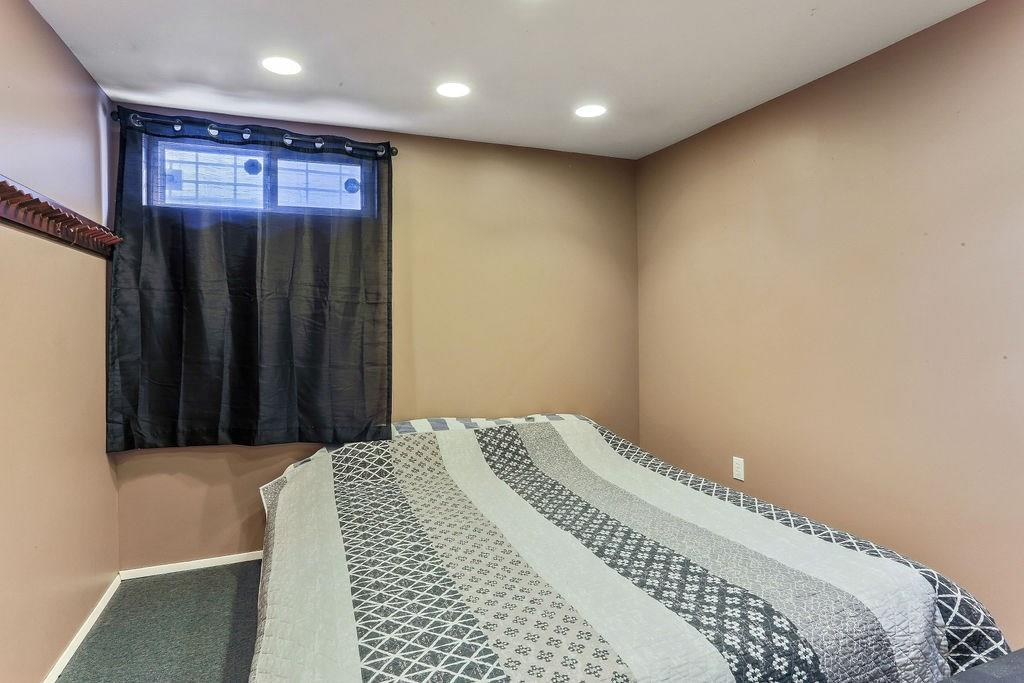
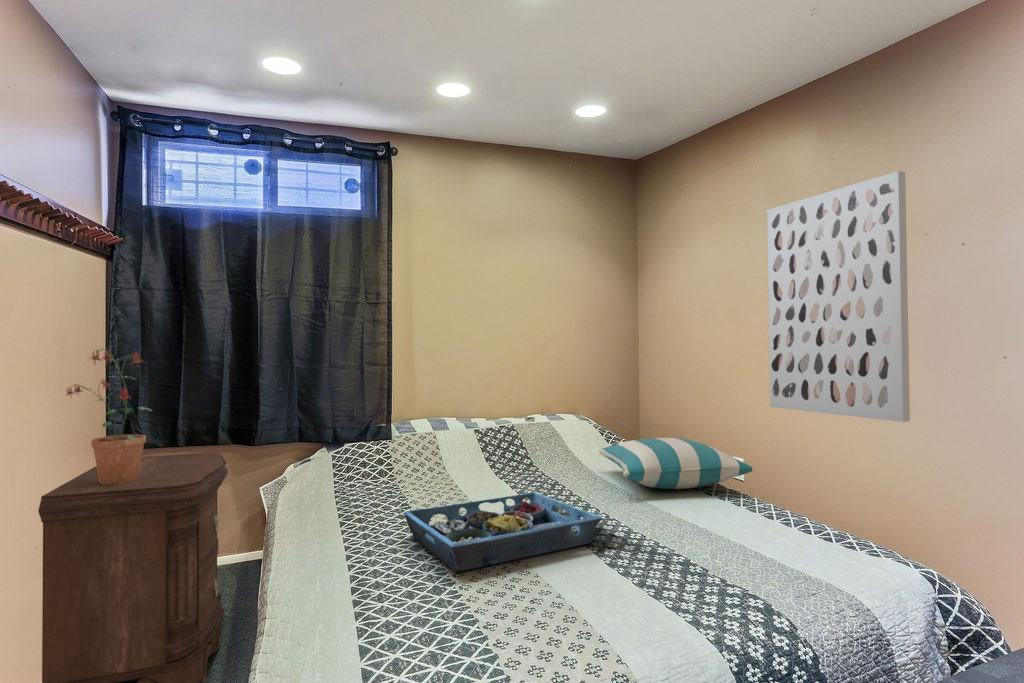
+ potted plant (113, 412)
+ pillow (668, 461)
+ wall art (829, 302)
+ serving tray (501, 525)
+ nightstand (156, 564)
